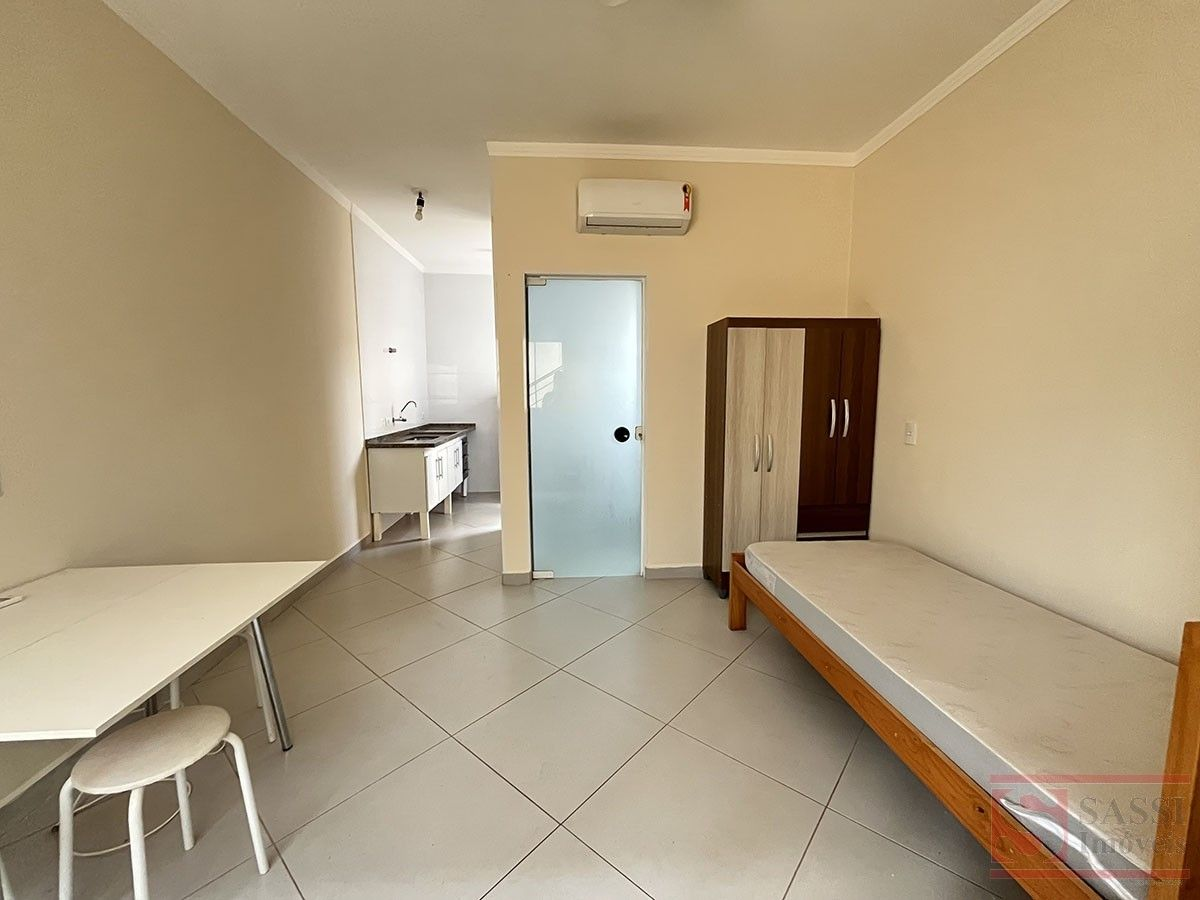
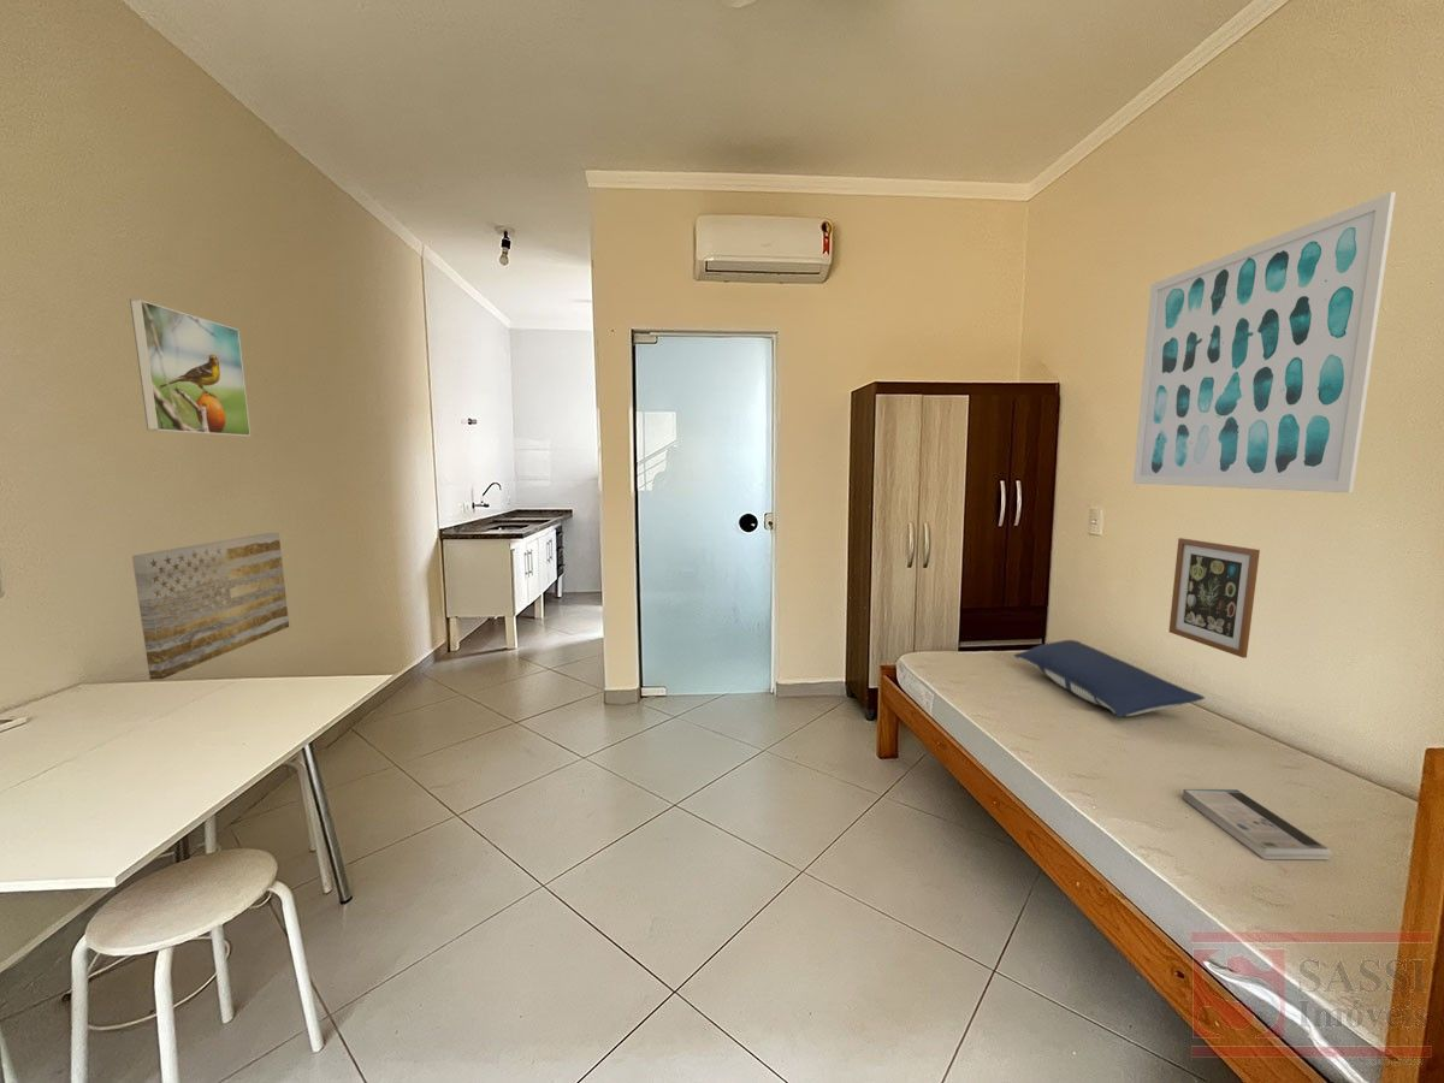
+ pillow (1095, 674)
+ wall art (1209, 593)
+ wall art (1235, 369)
+ wall art (221, 596)
+ book (1250, 821)
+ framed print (196, 375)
